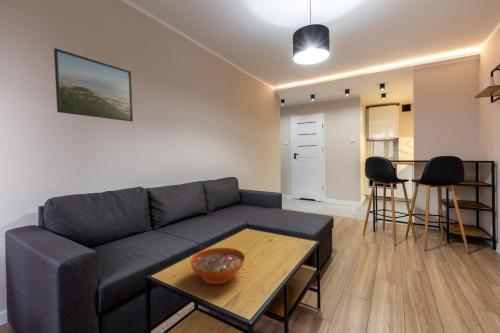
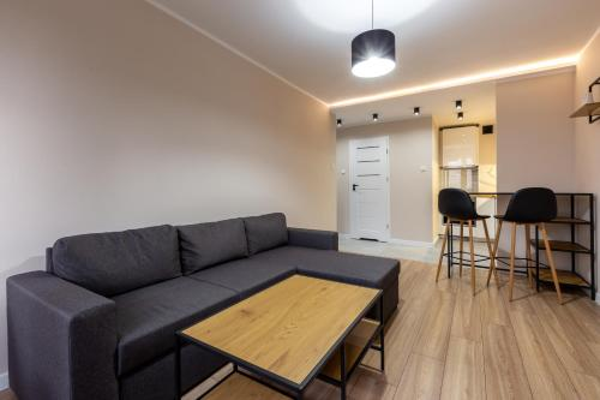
- decorative bowl (218, 266)
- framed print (98, 89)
